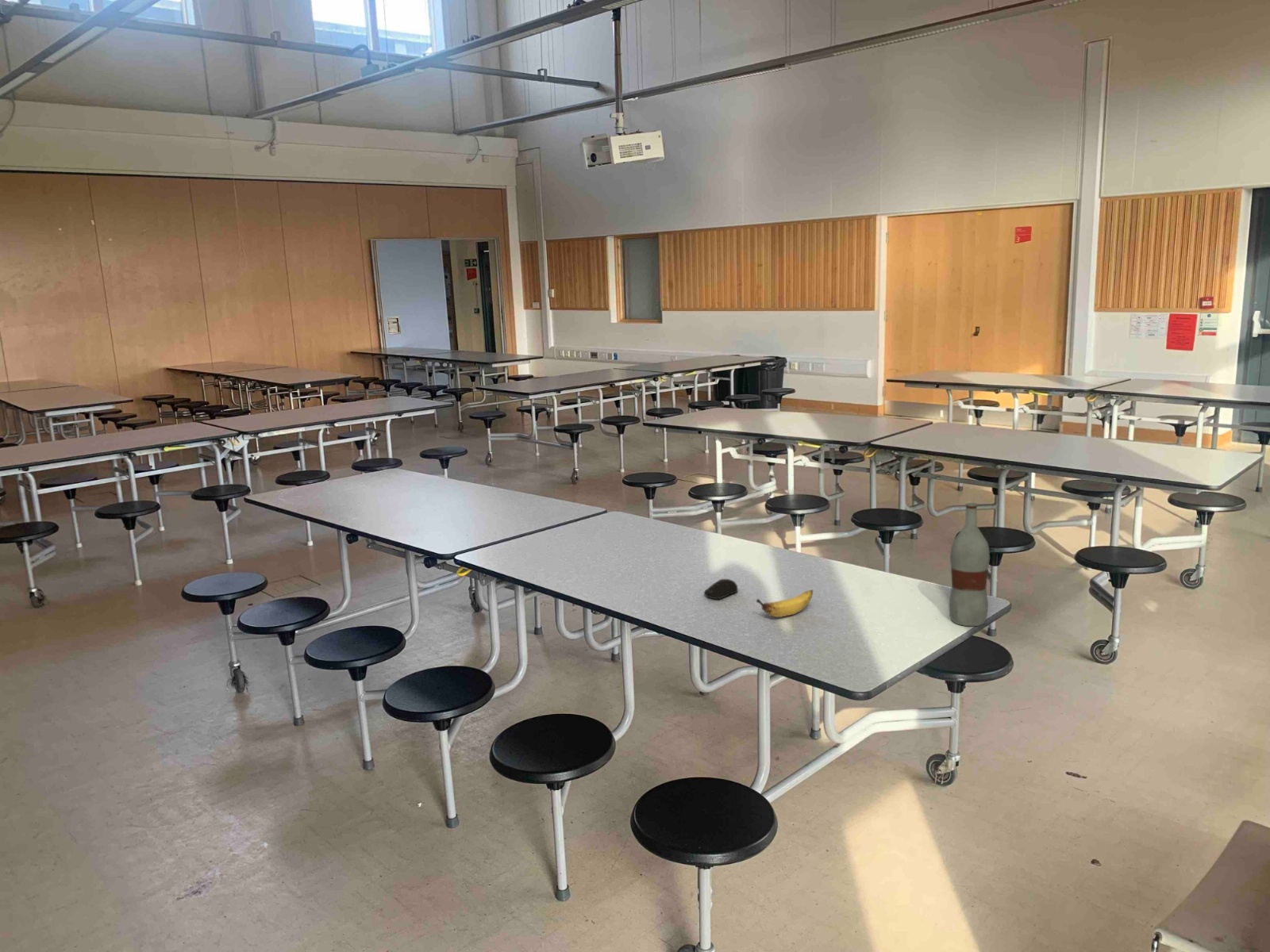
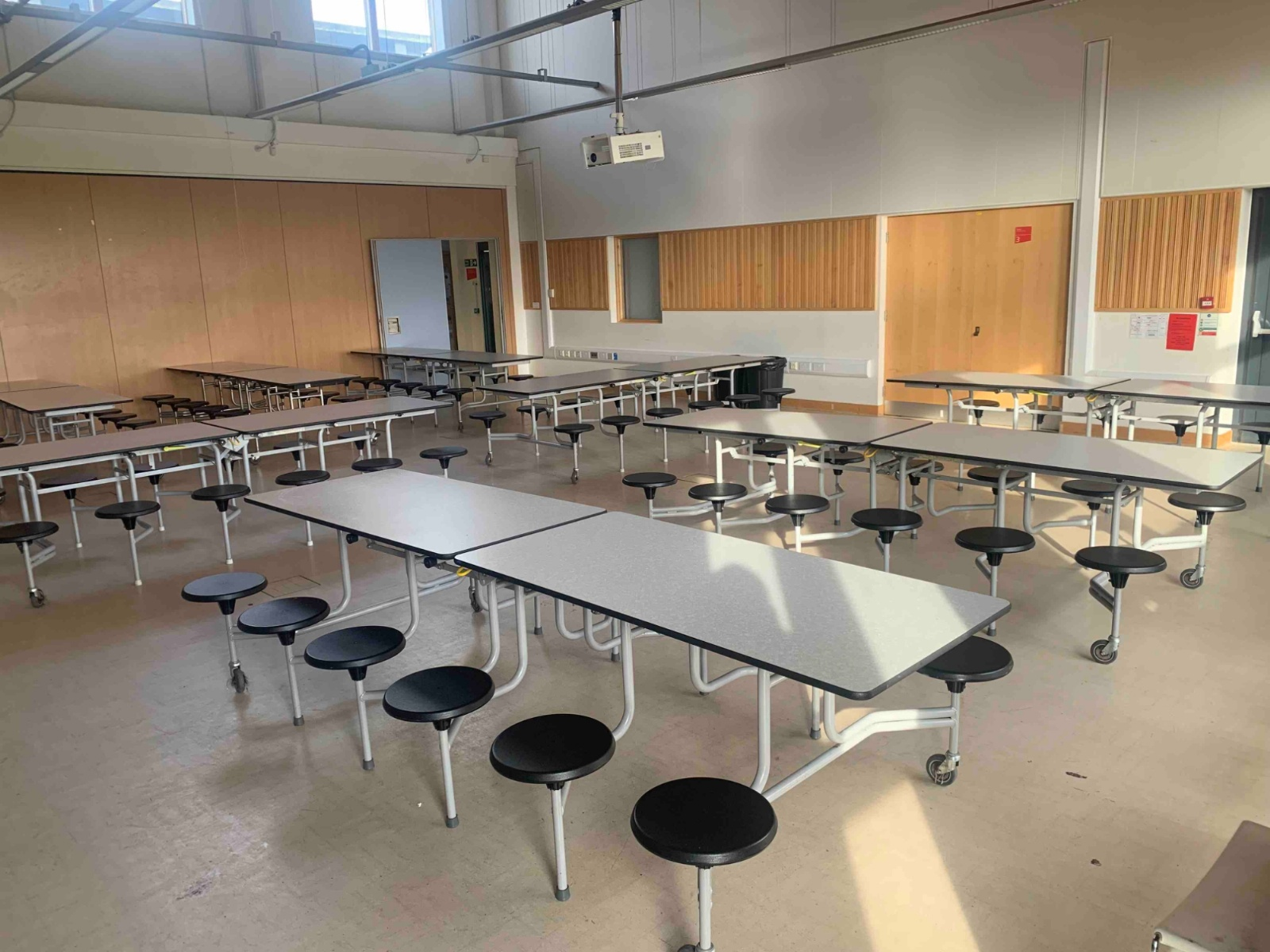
- banana (785, 603)
- bottle (969, 562)
- computer mouse (722, 587)
